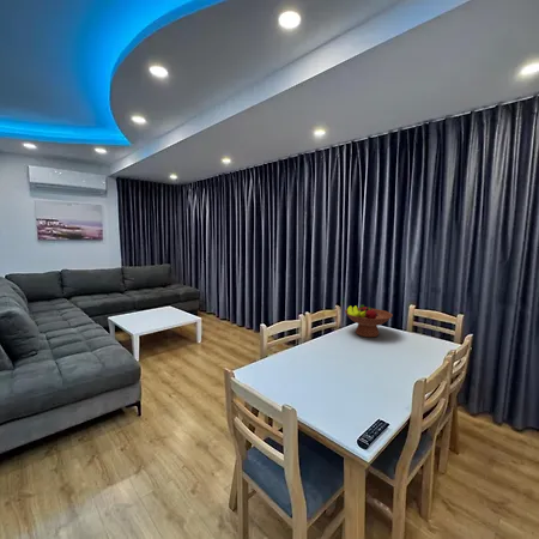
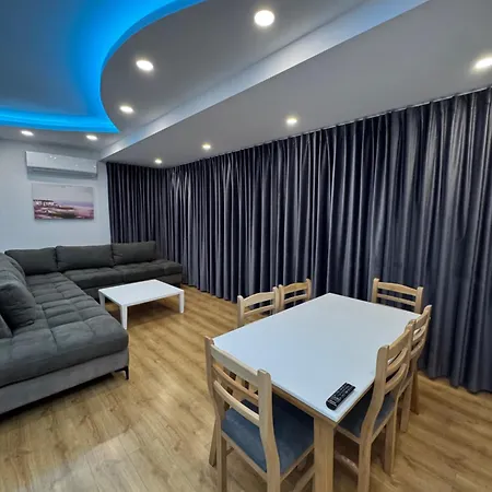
- fruit bowl (368, 319)
